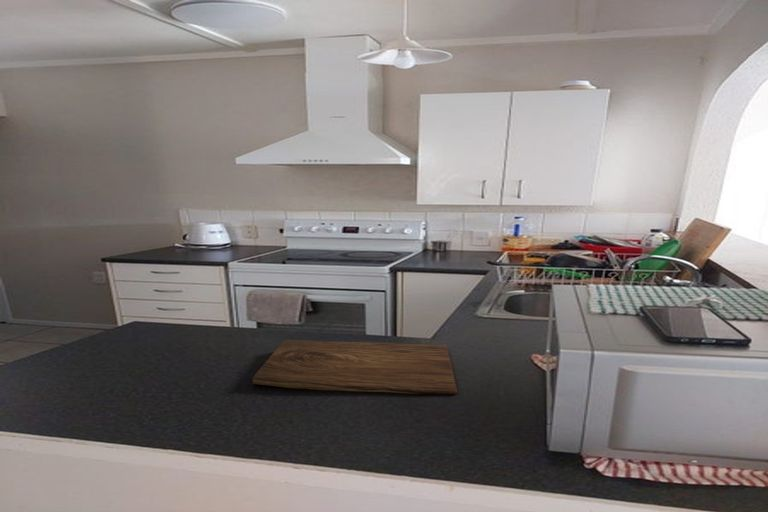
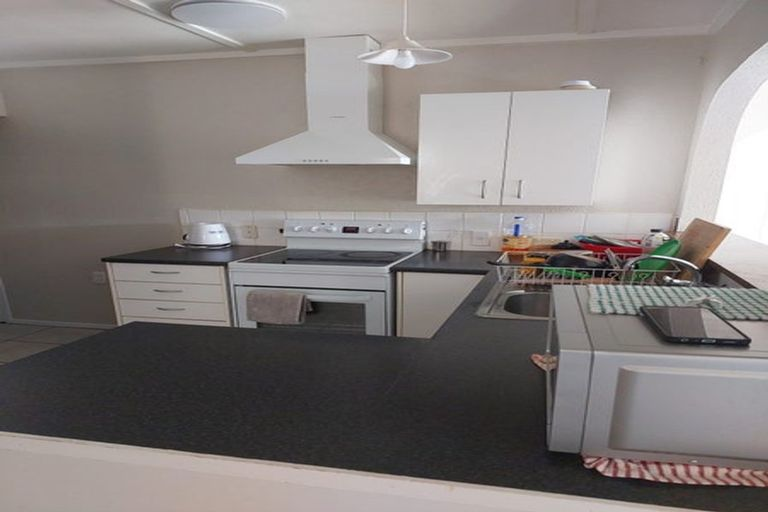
- cutting board (358, 364)
